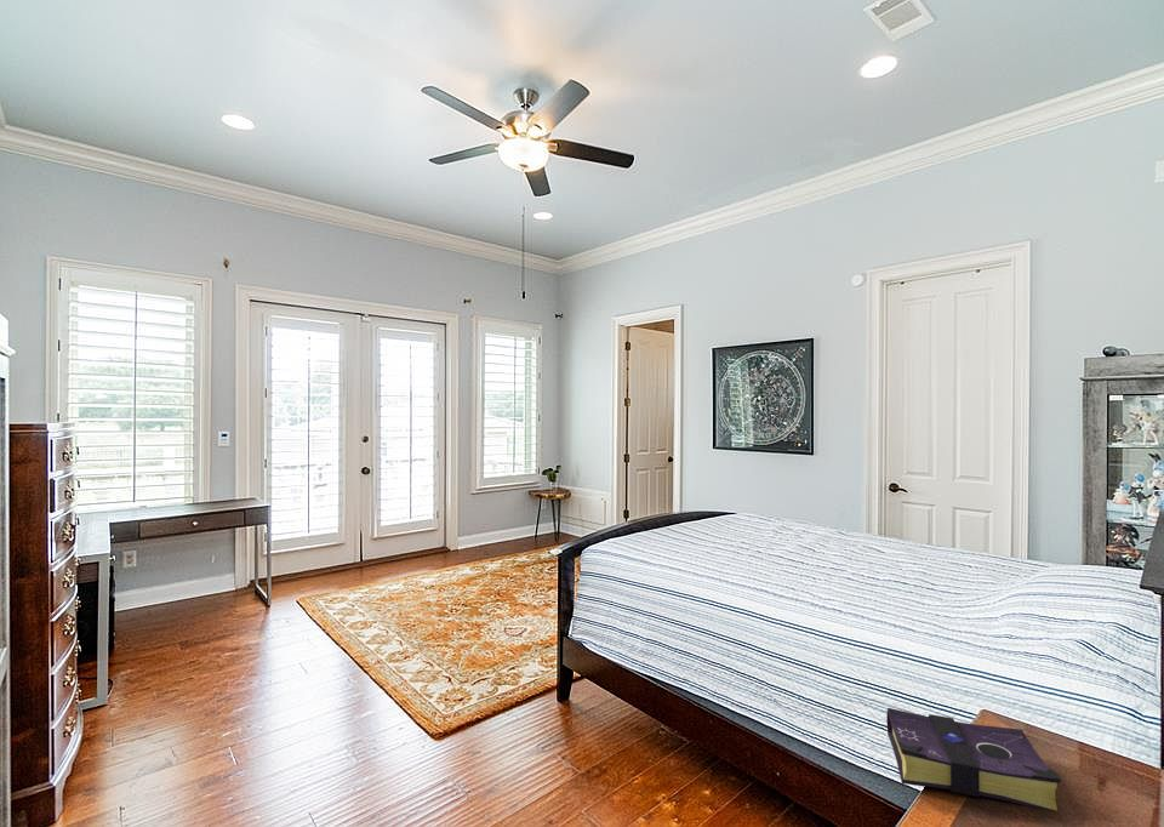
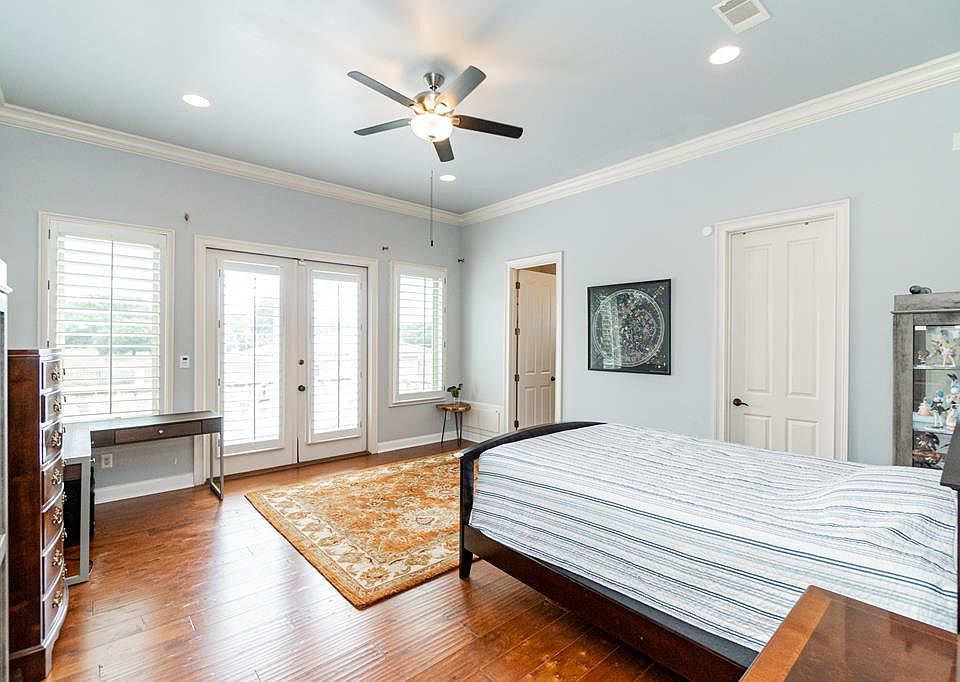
- book (963, 751)
